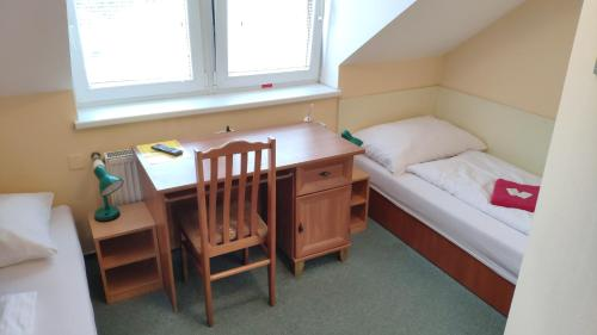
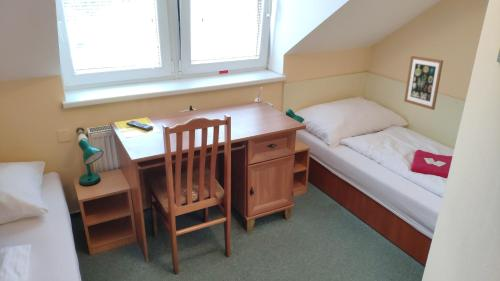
+ wall art (422, 82)
